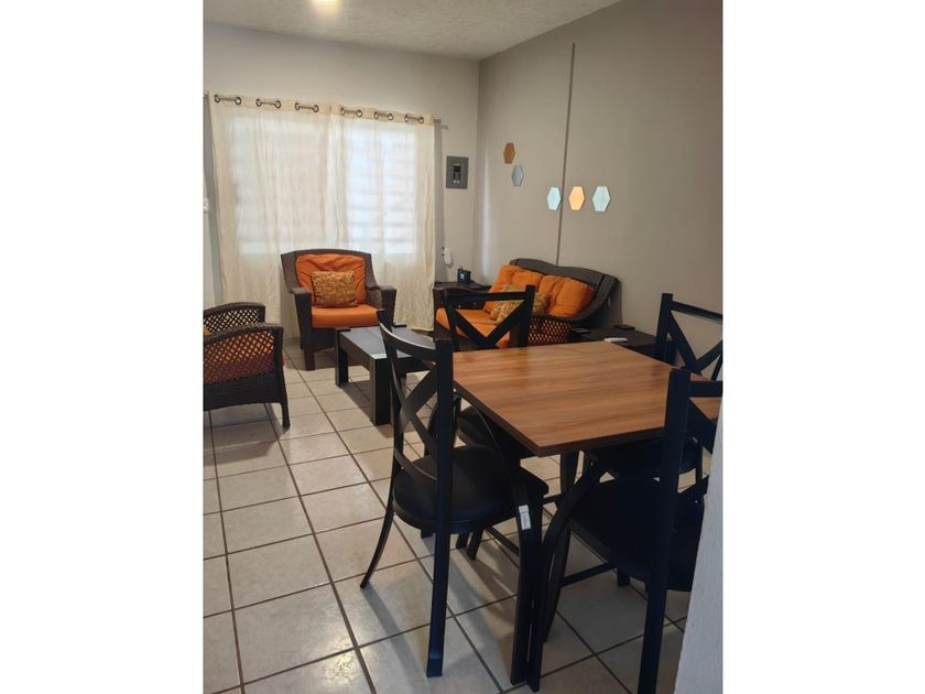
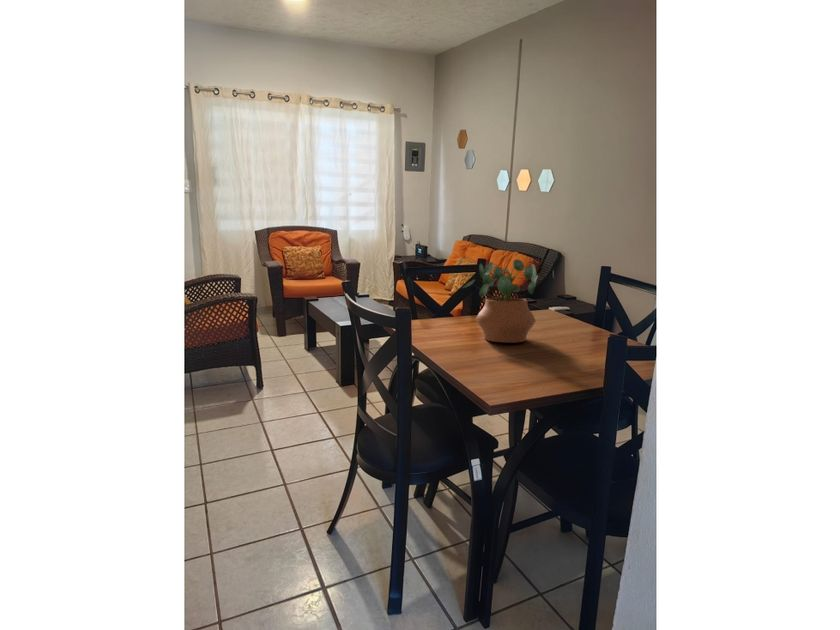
+ potted plant (498, 299)
